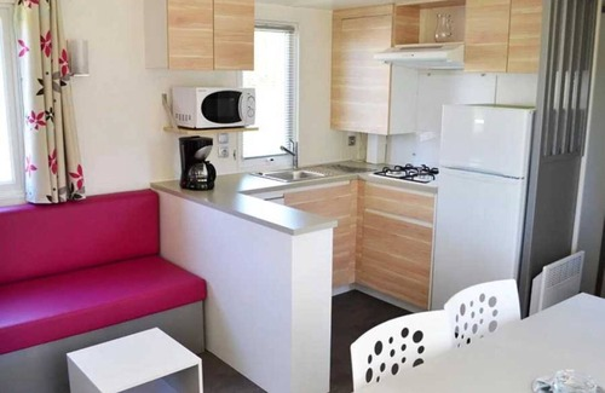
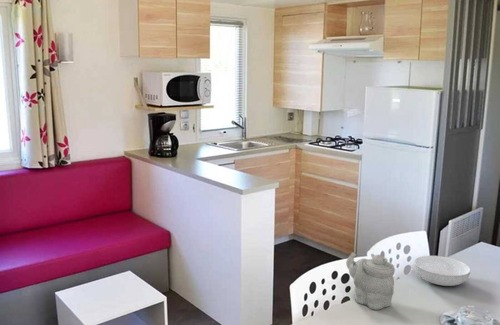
+ teapot (368, 276)
+ serving bowl (441, 272)
